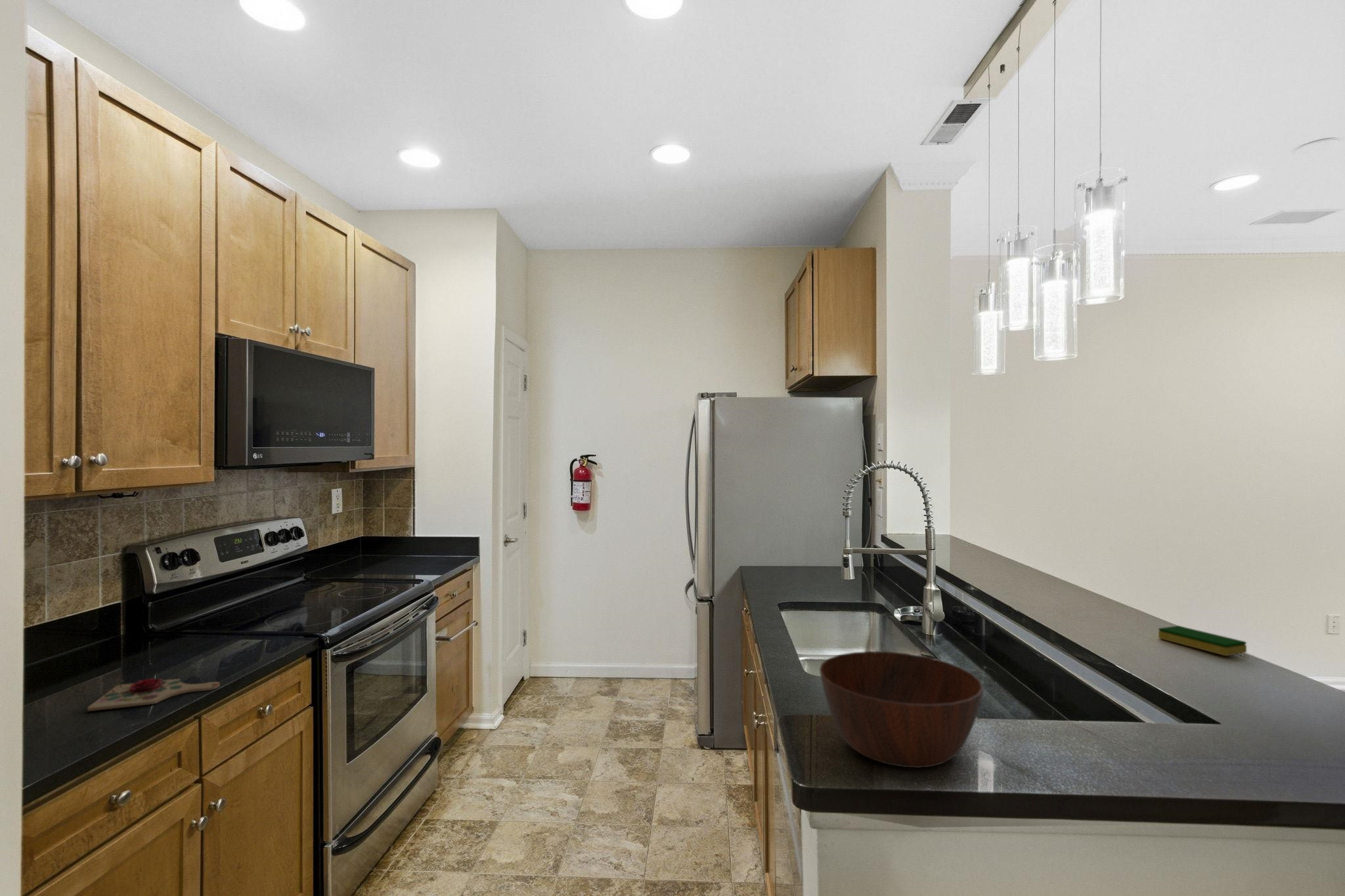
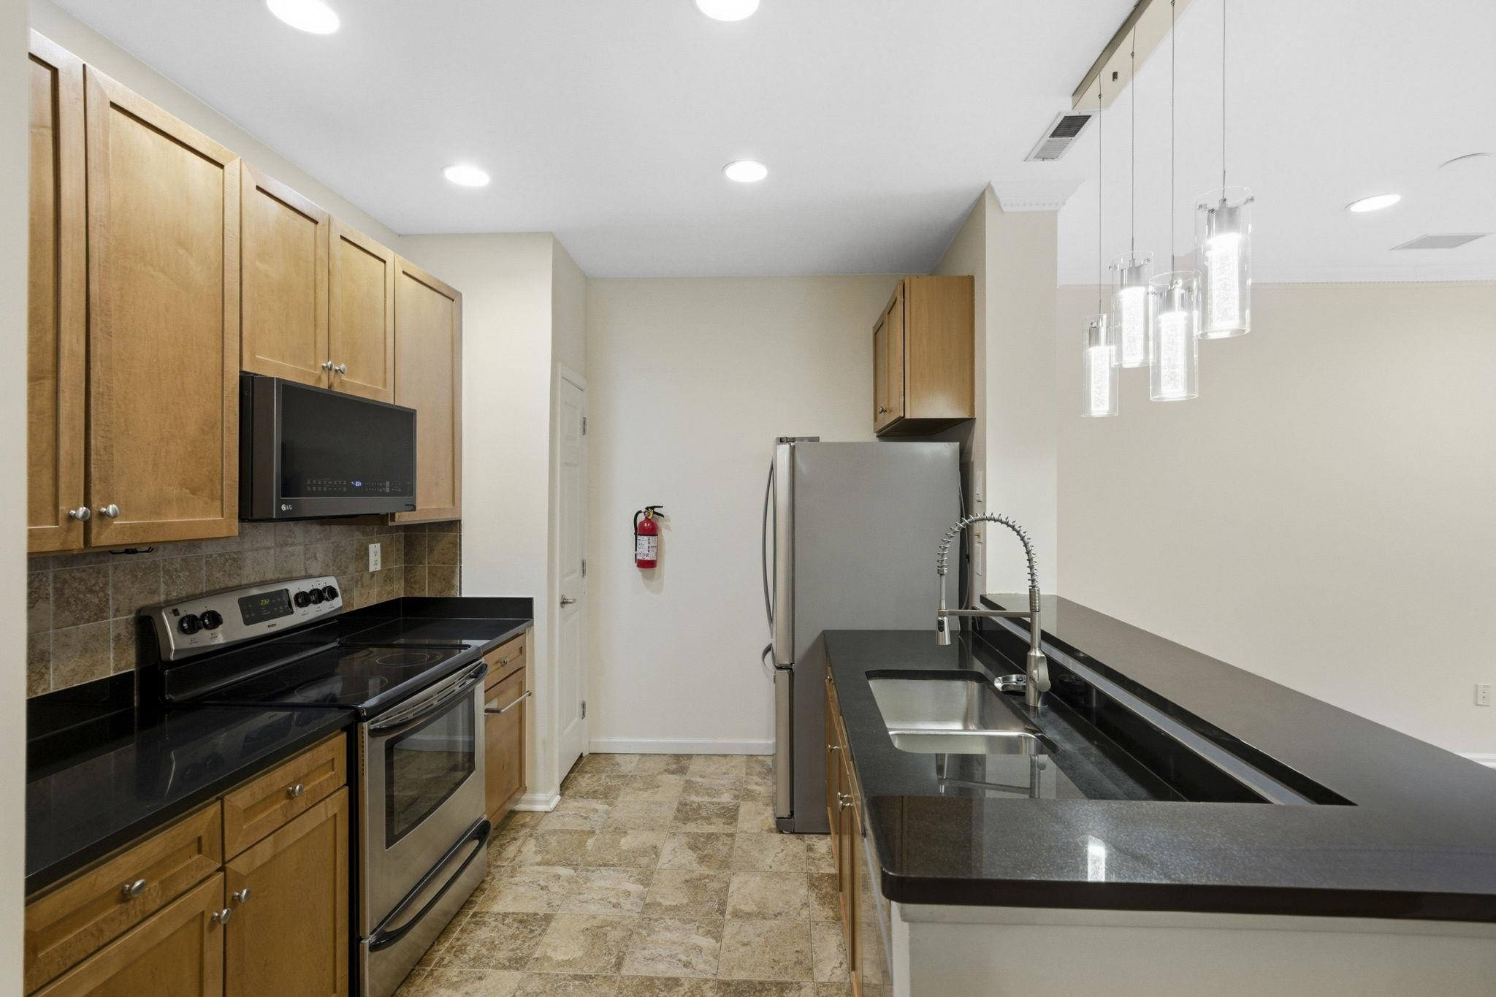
- cutting board (162, 687)
- dish sponge (1201, 639)
- bowl (898, 710)
